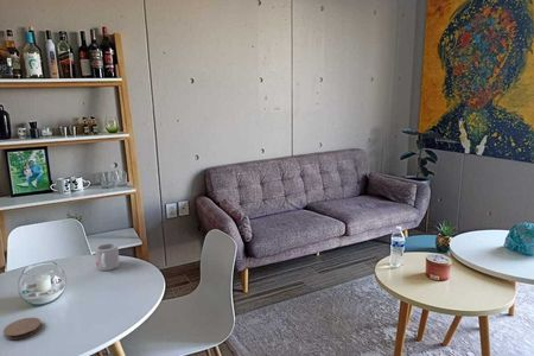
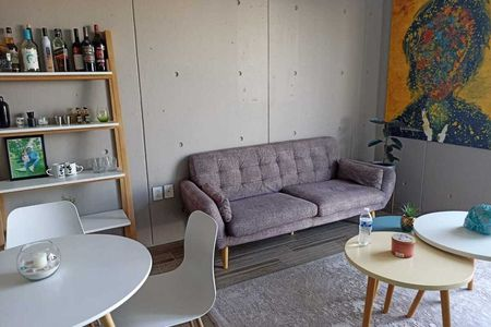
- coaster (23, 328)
- mug (106, 258)
